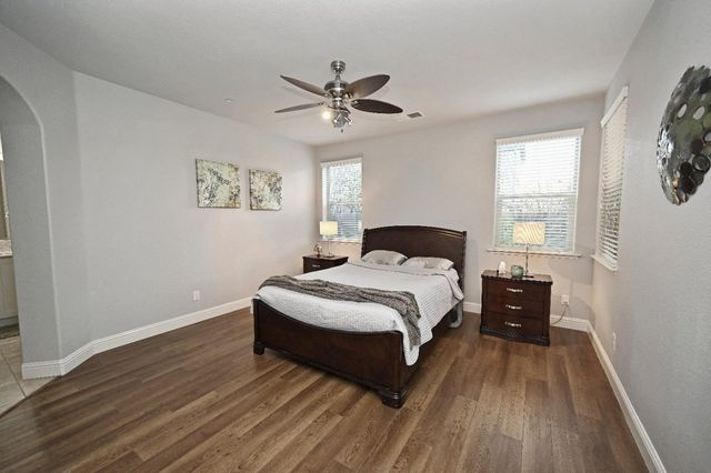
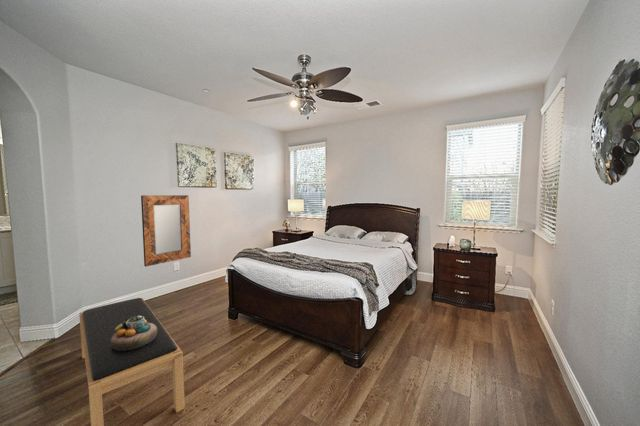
+ home mirror (167, 228)
+ bench (124, 351)
+ decorative bowl (134, 328)
